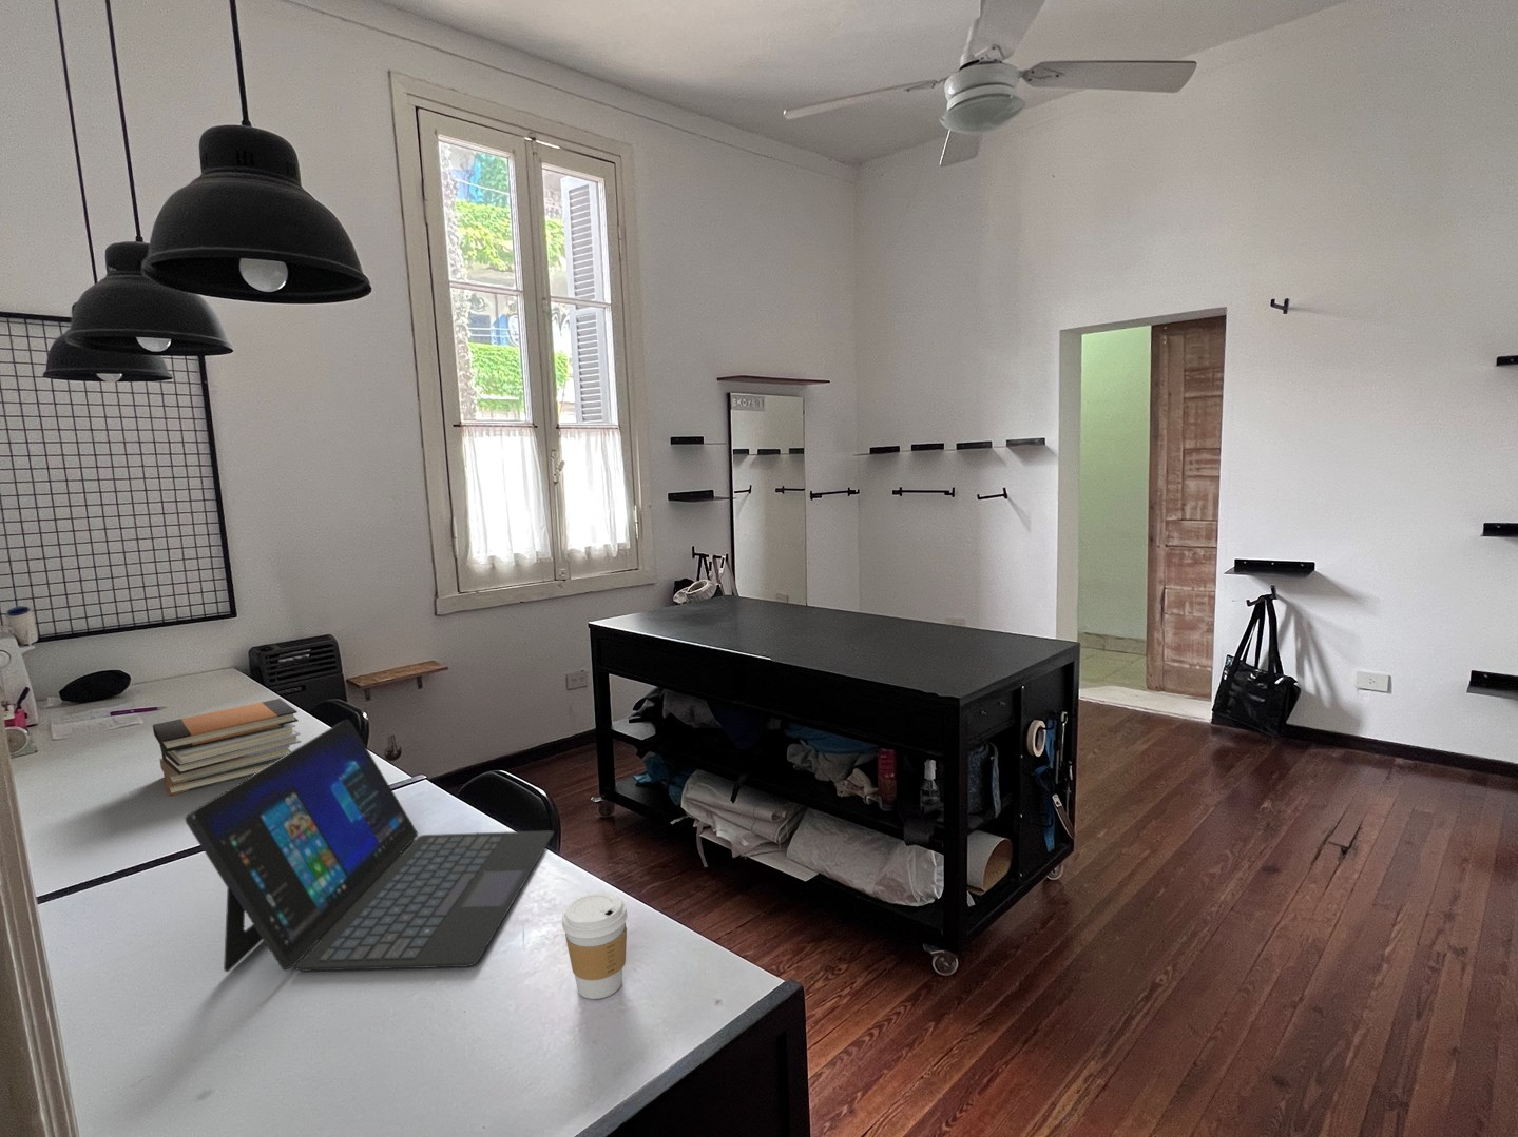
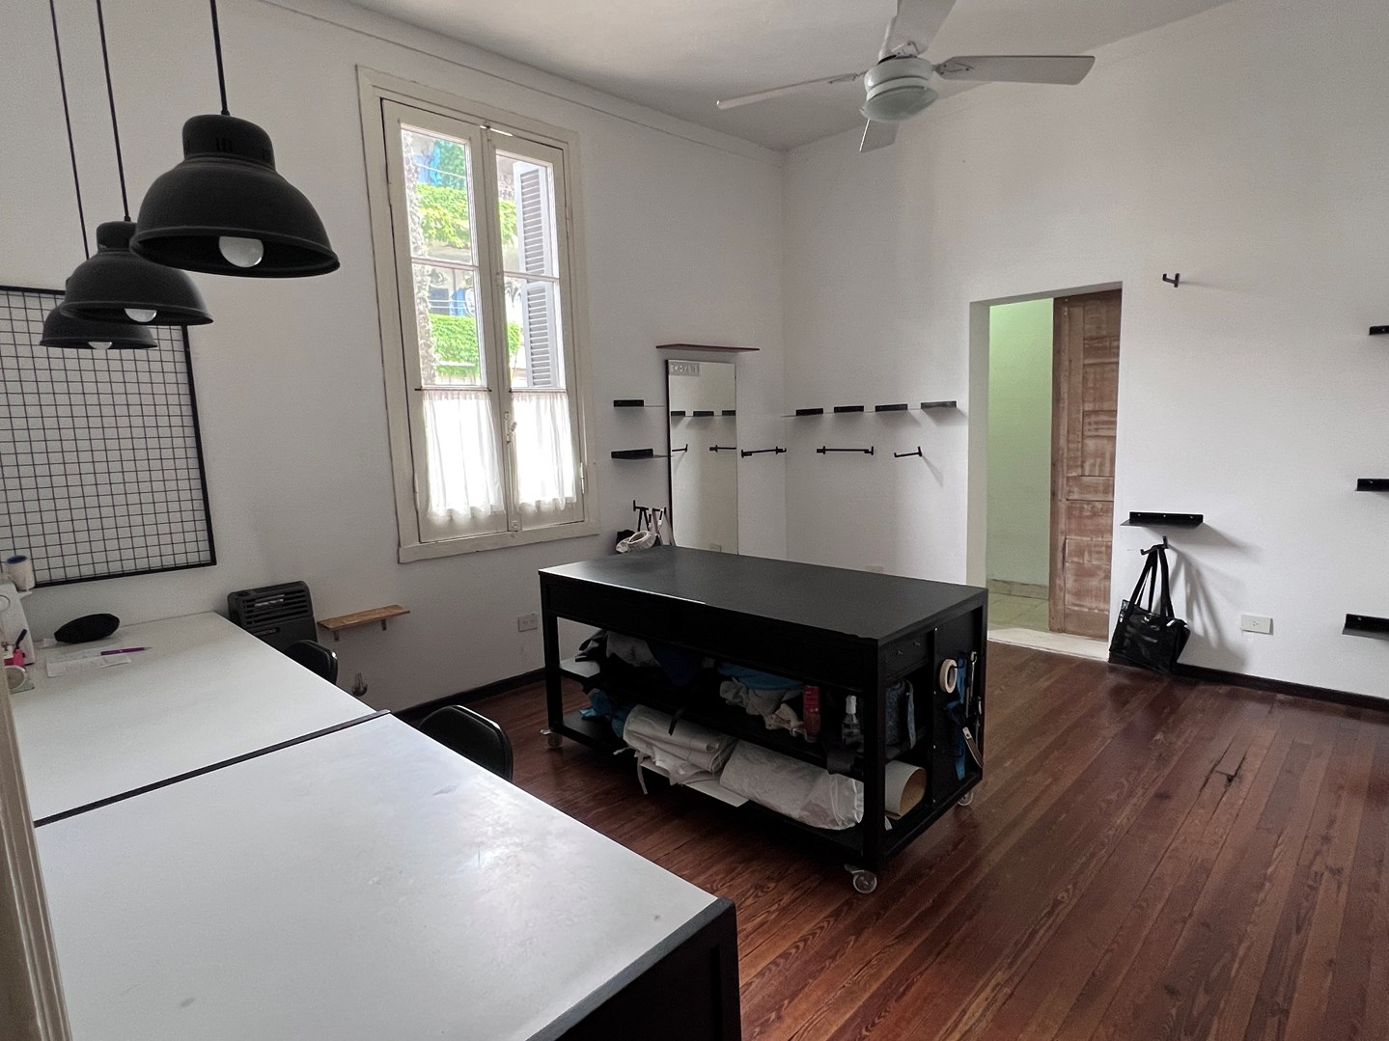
- book stack (229, 744)
- coffee cup (596, 945)
- laptop (399, 824)
